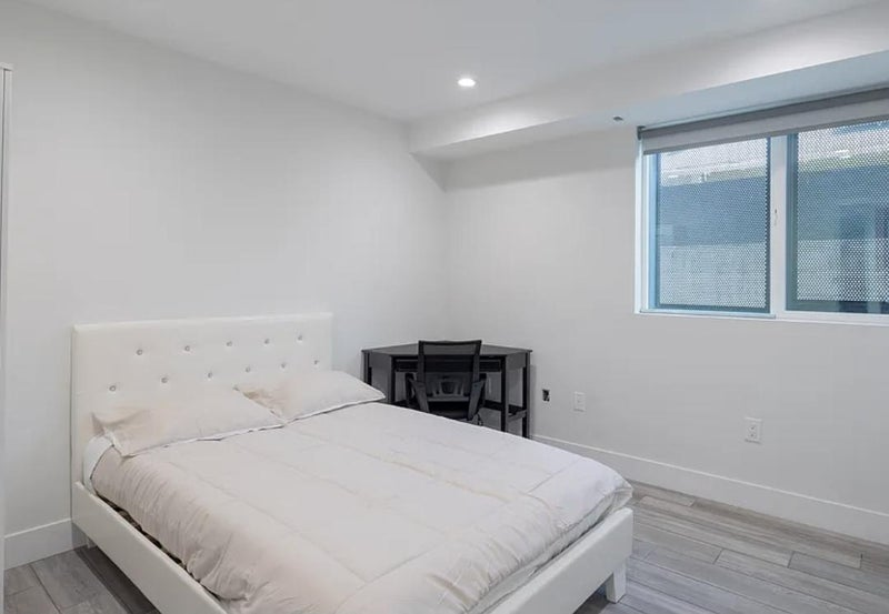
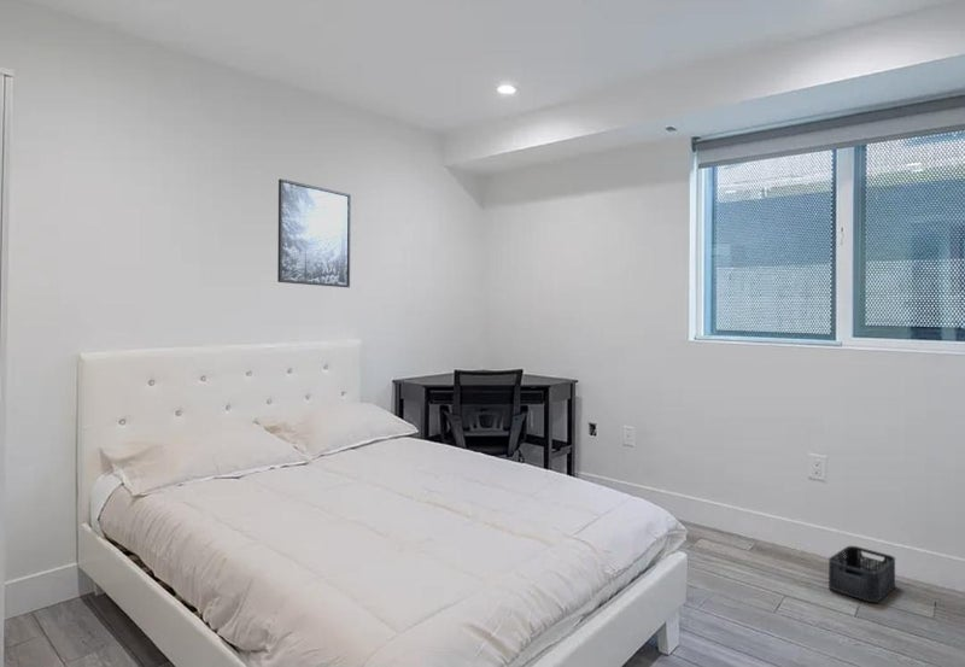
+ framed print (316, 235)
+ storage bin (861, 572)
